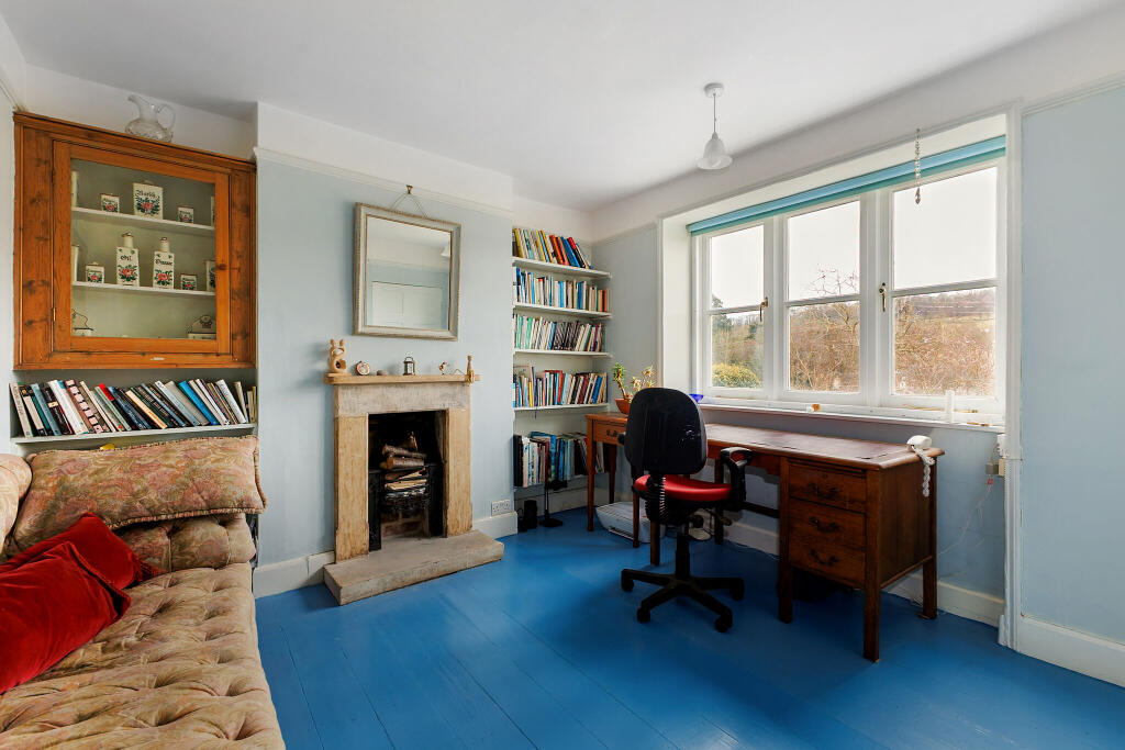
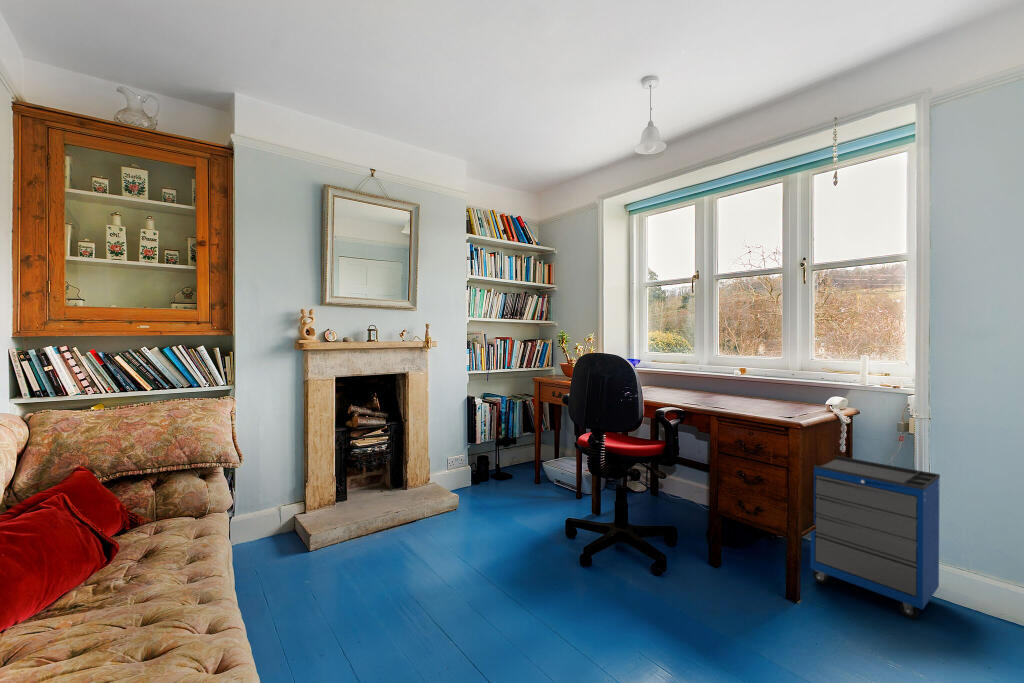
+ cabinet (866, 528)
